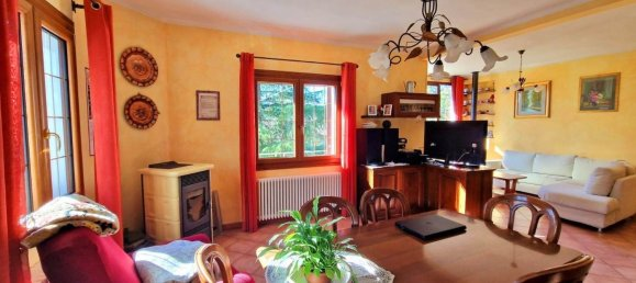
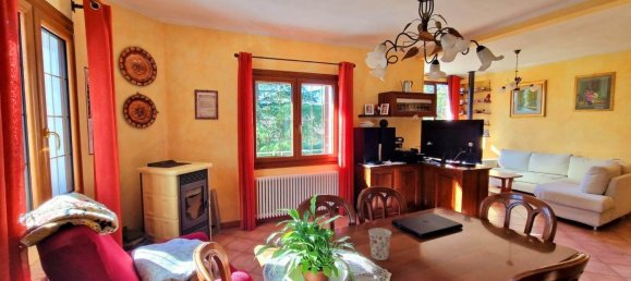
+ cup (379, 244)
